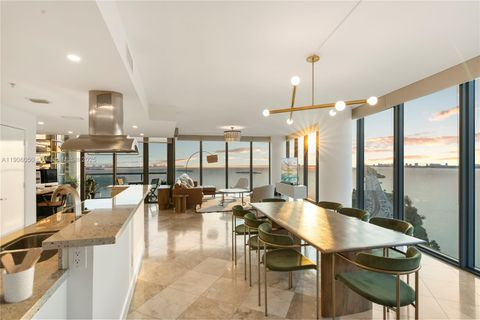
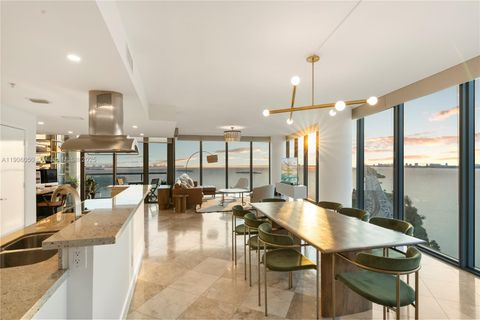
- utensil holder (24, 272)
